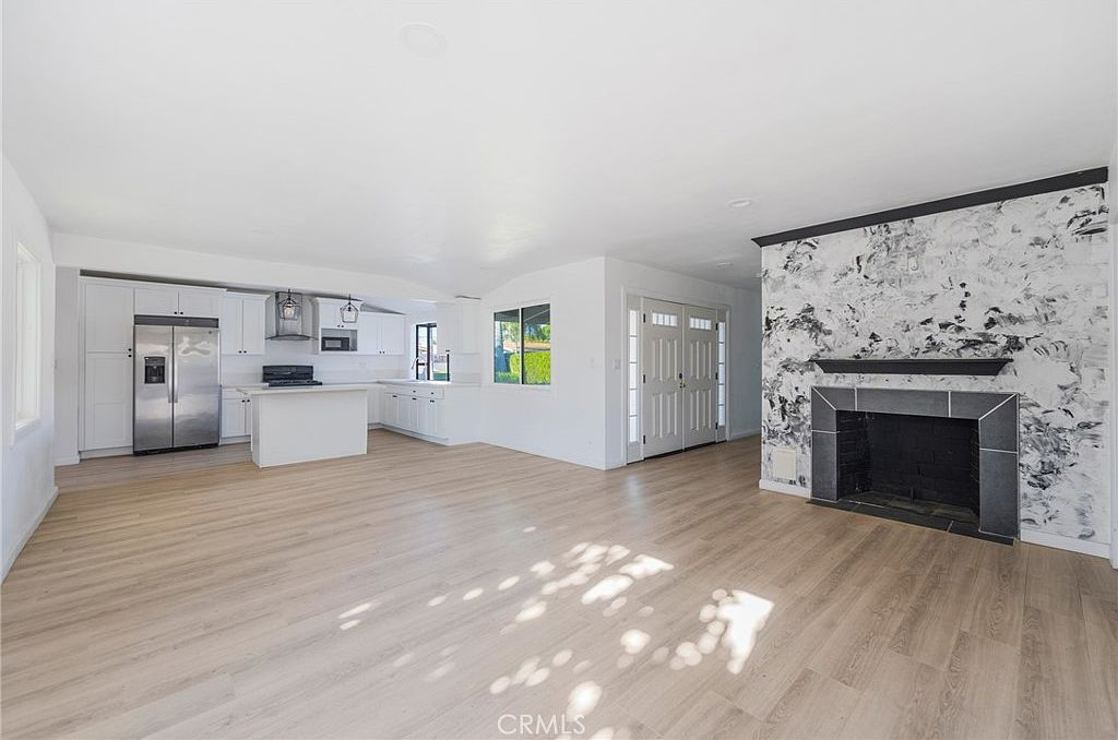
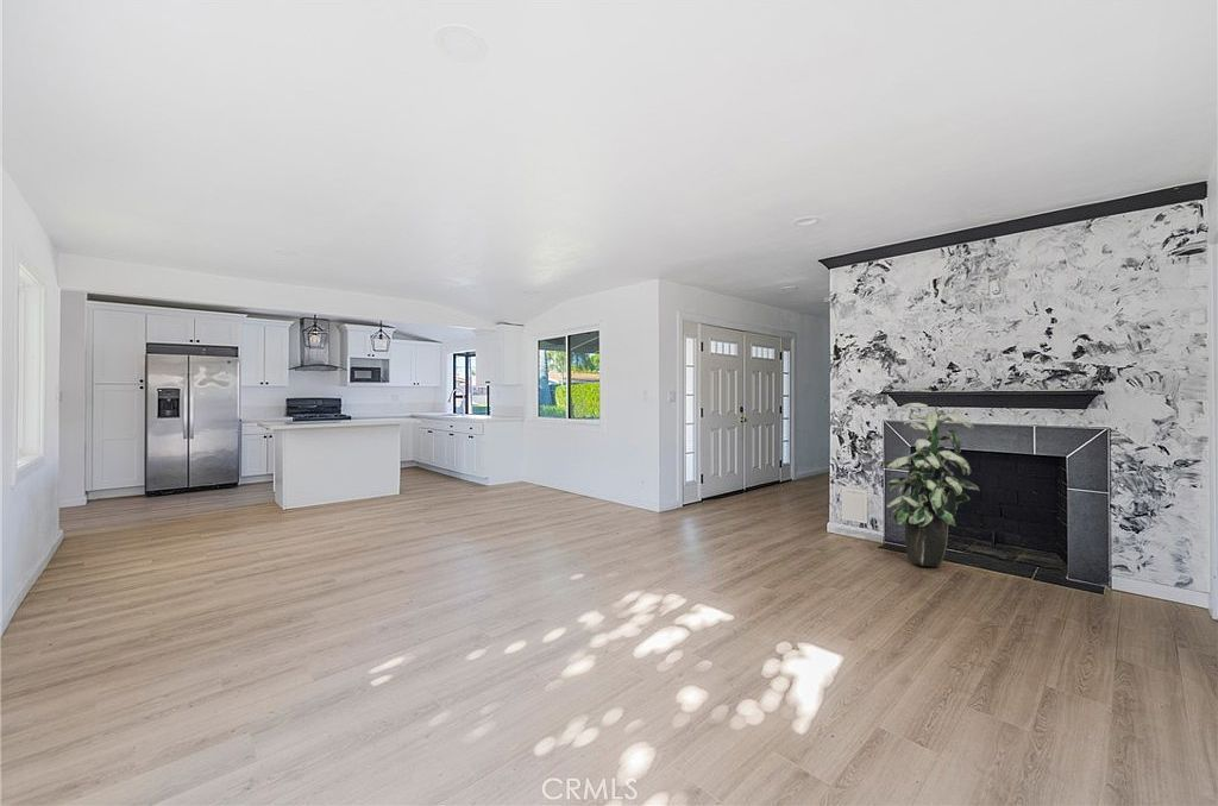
+ indoor plant (925, 483)
